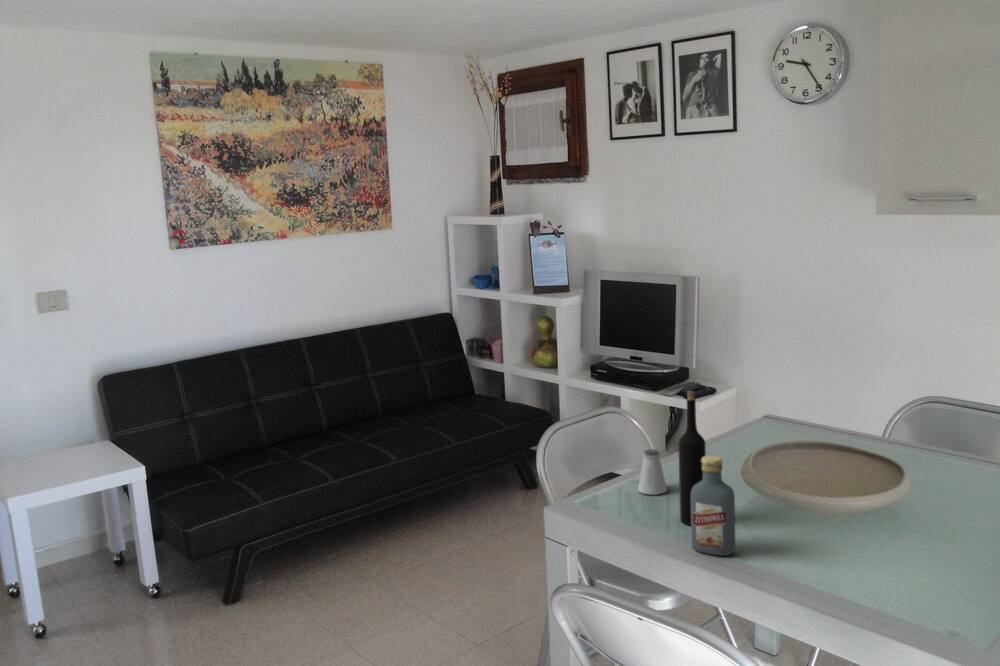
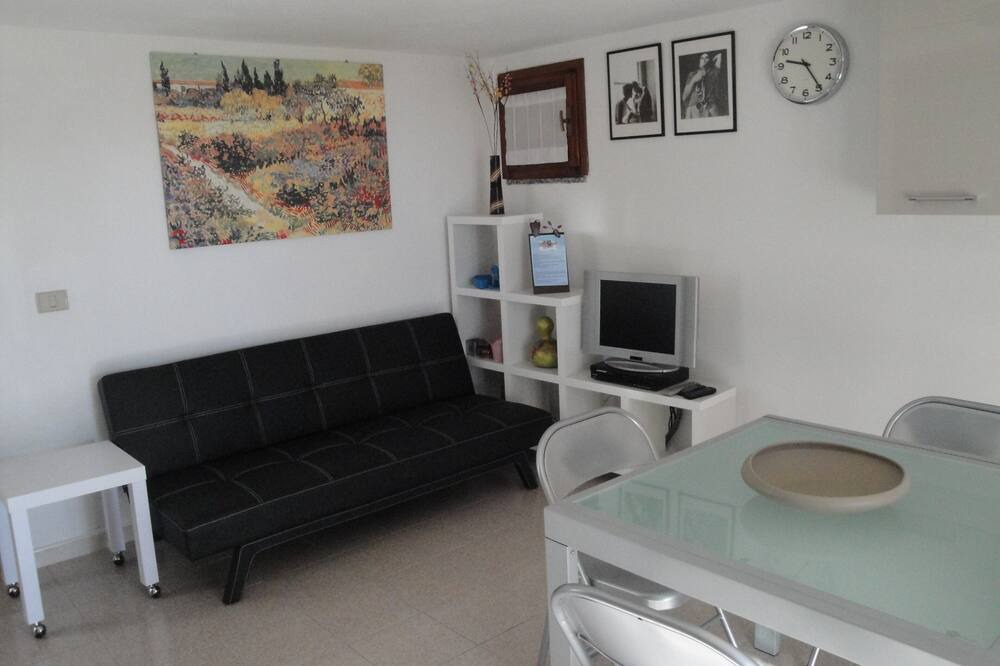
- wine bottle (692, 456)
- vodka (712, 504)
- saltshaker (651, 470)
